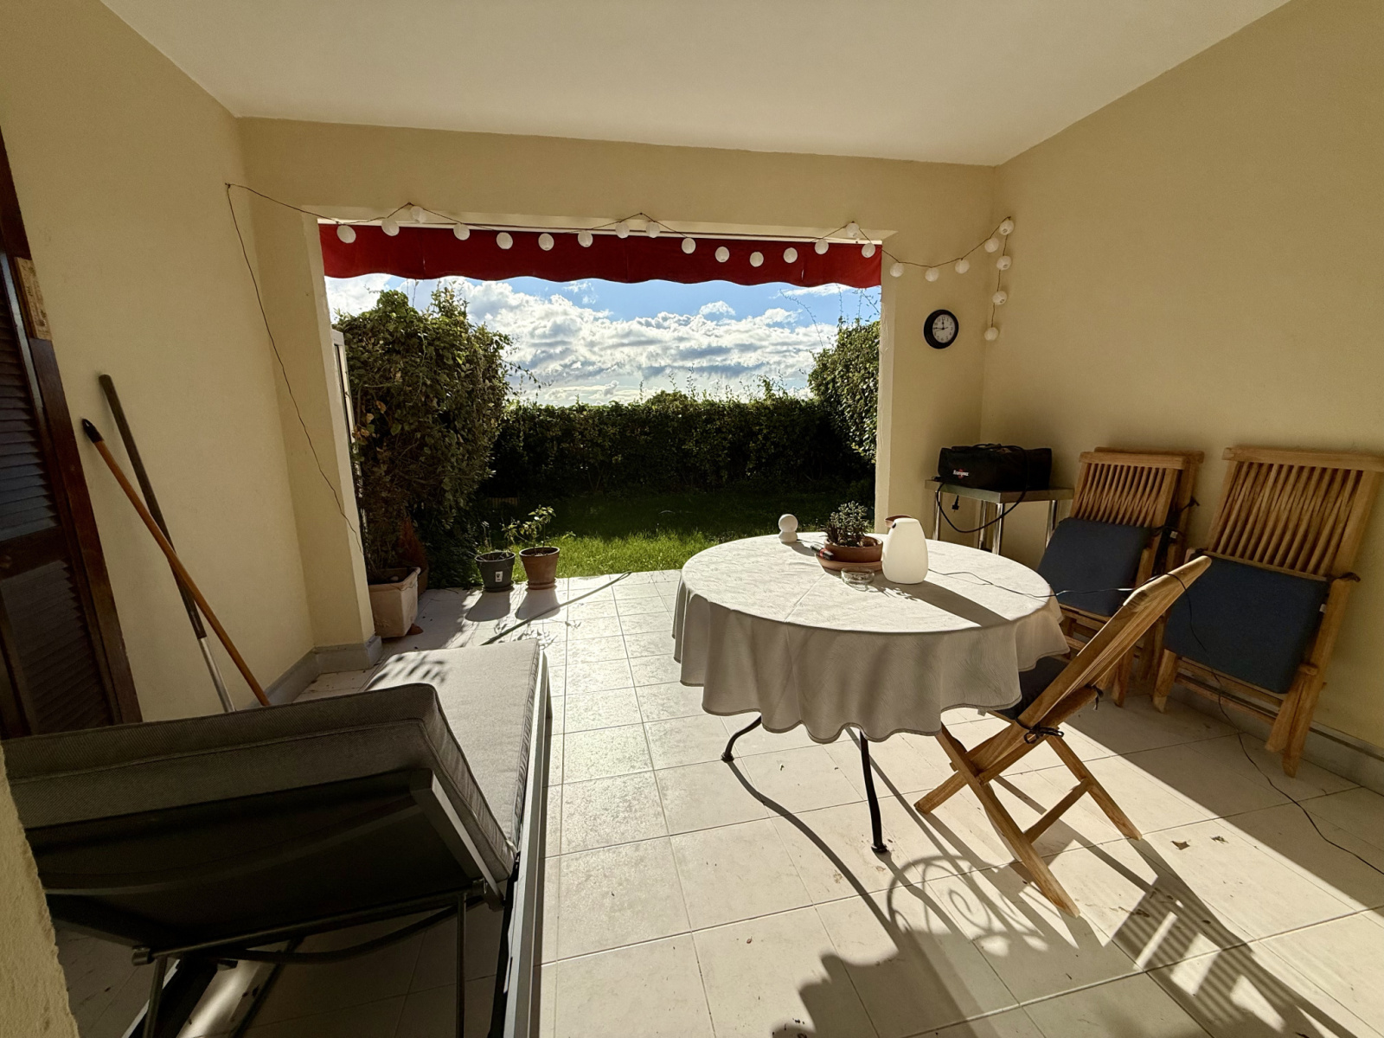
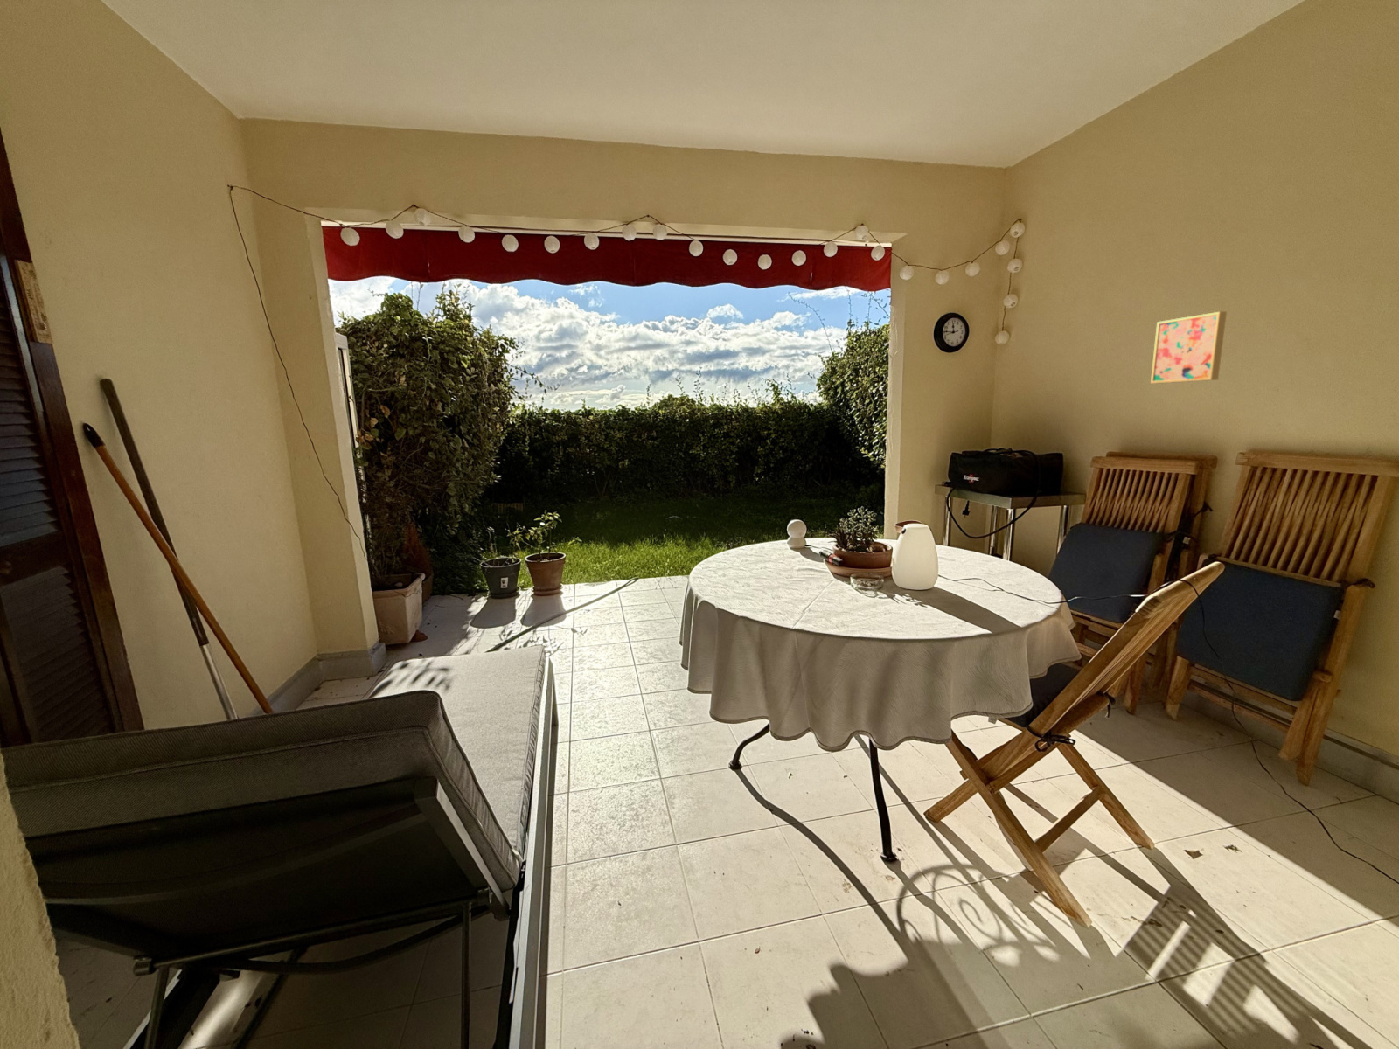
+ wall art (1185, 349)
